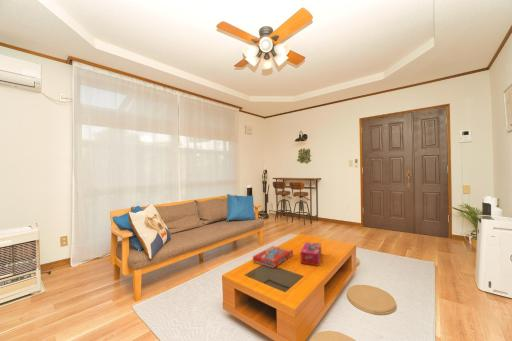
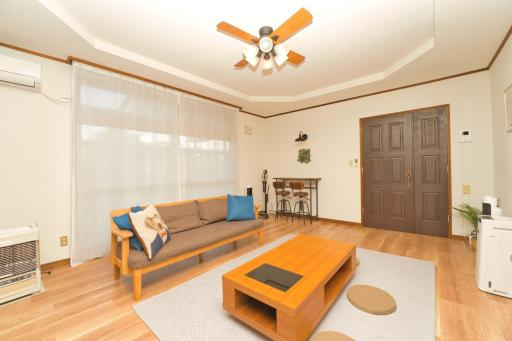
- tissue box (311, 253)
- snack box (273, 255)
